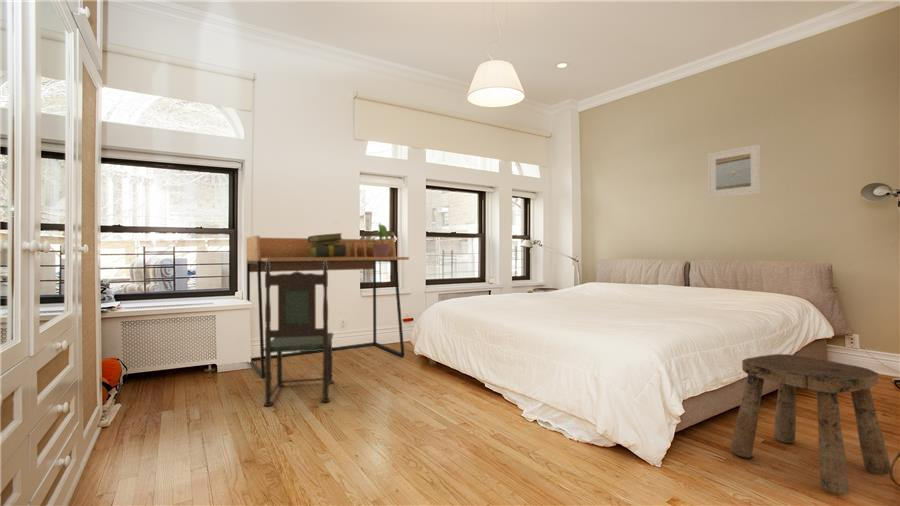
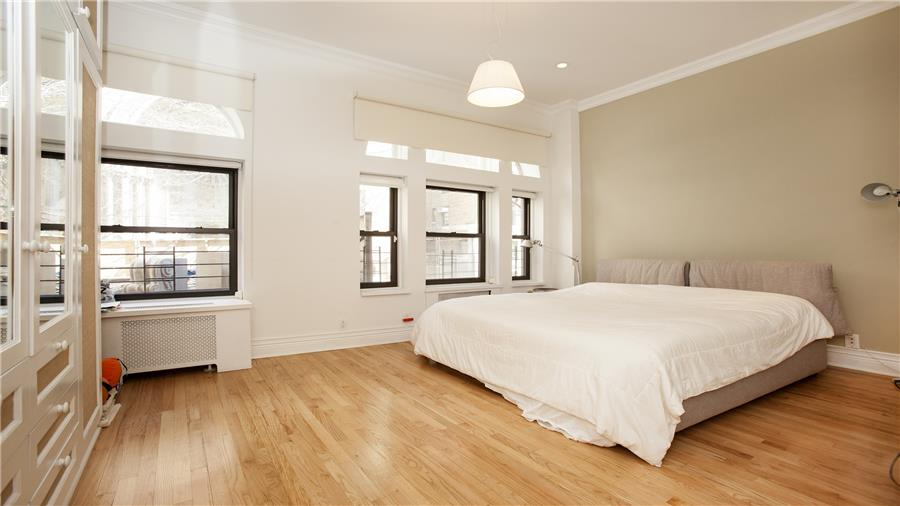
- potted plant (381, 239)
- stack of books (326, 245)
- desk (329, 269)
- dining chair (301, 325)
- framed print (733, 172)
- stool (795, 414)
